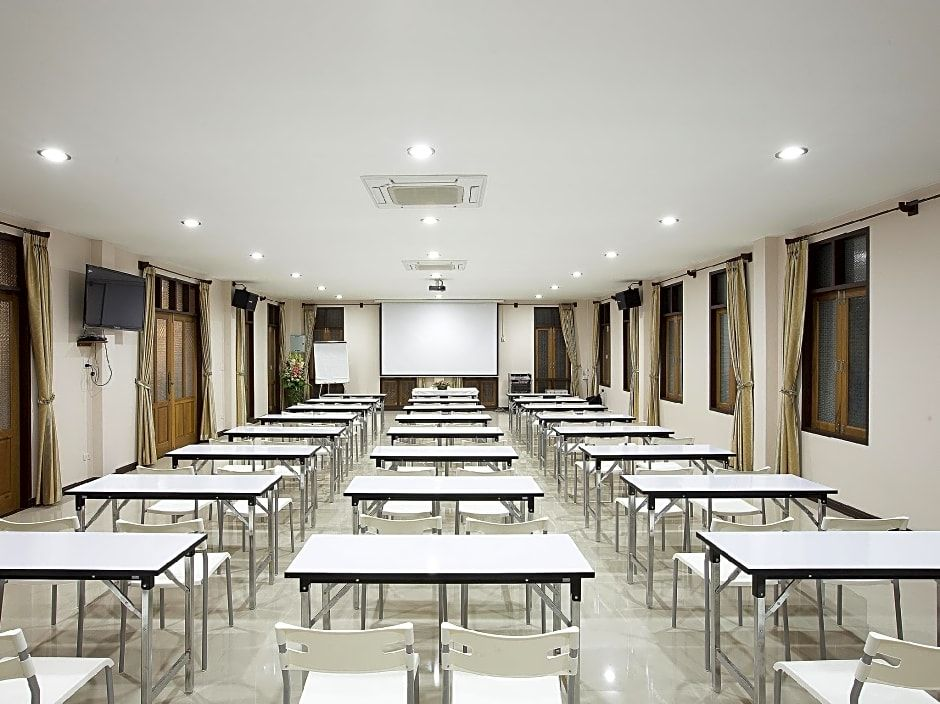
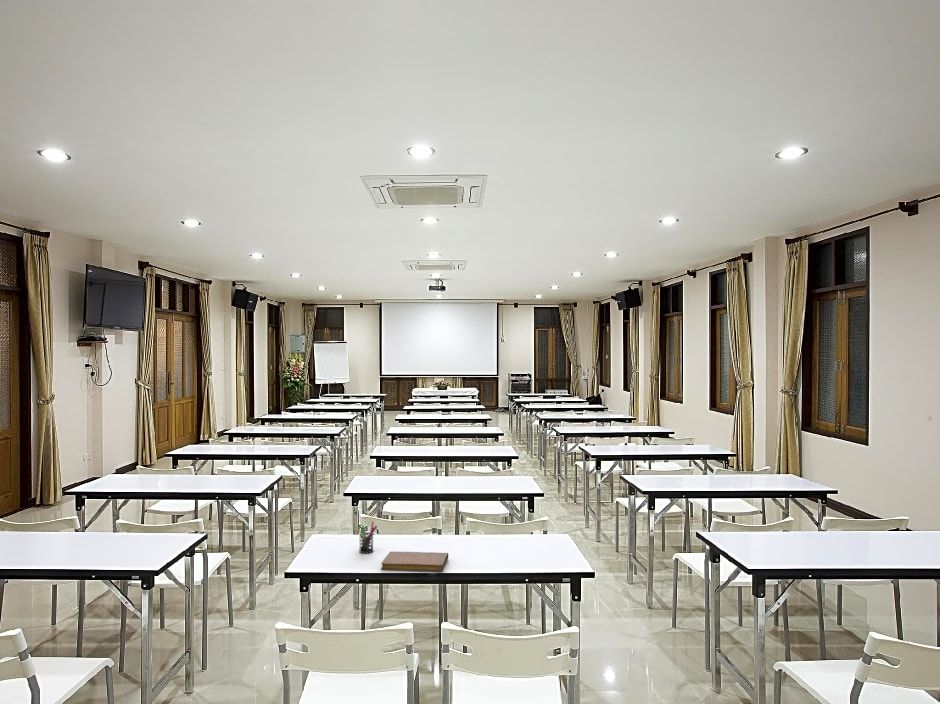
+ pen holder (366, 536)
+ notebook (415, 560)
